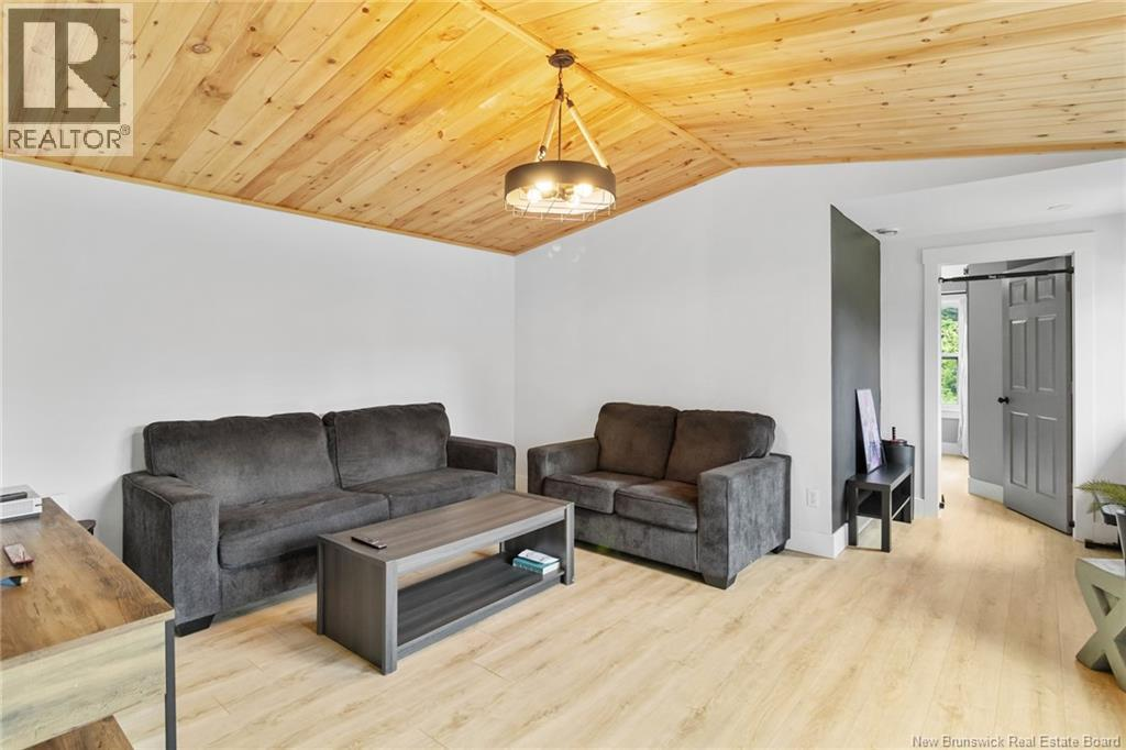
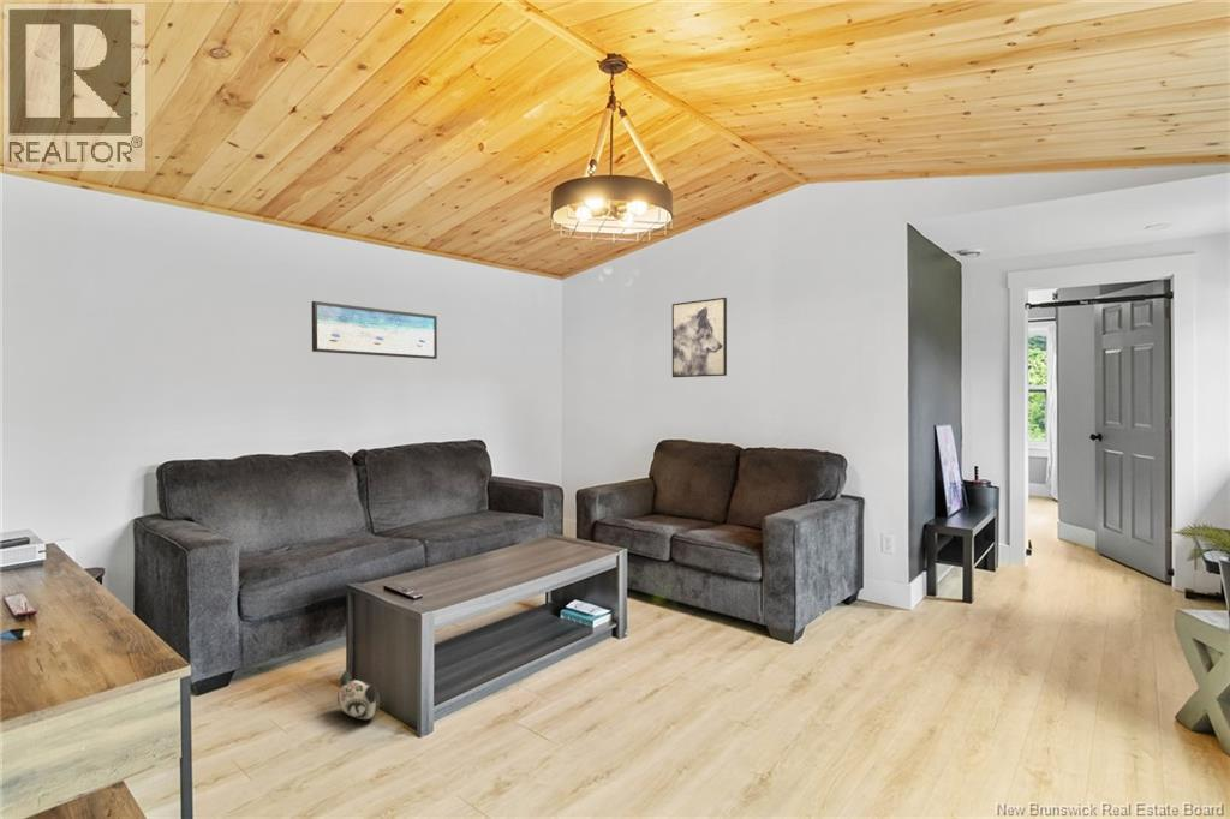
+ wall art (378, 331)
+ wall art (698, 339)
+ plush toy (358, 695)
